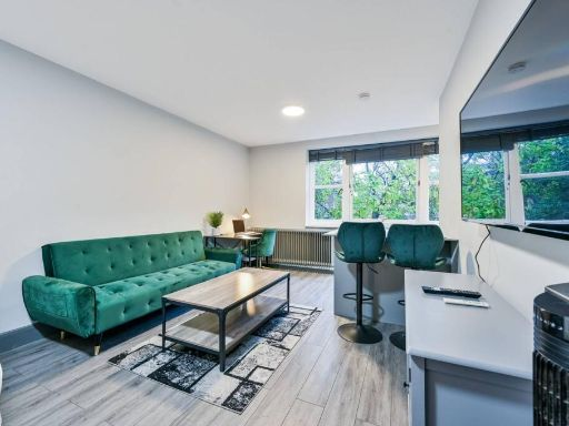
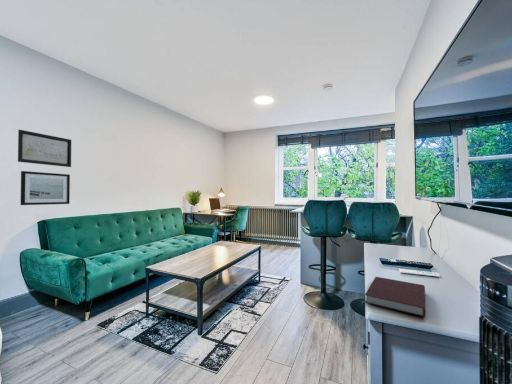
+ wall art (47, 188)
+ wall art (46, 149)
+ notebook (396, 293)
